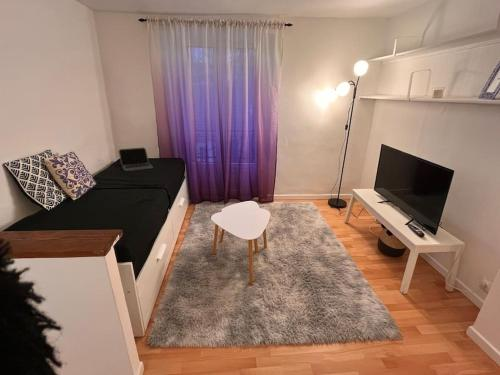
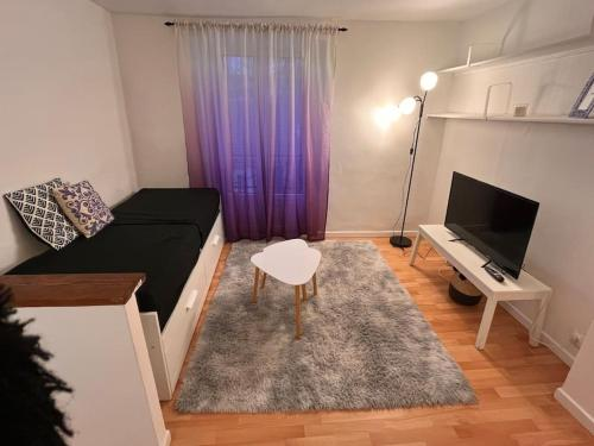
- laptop (135, 158)
